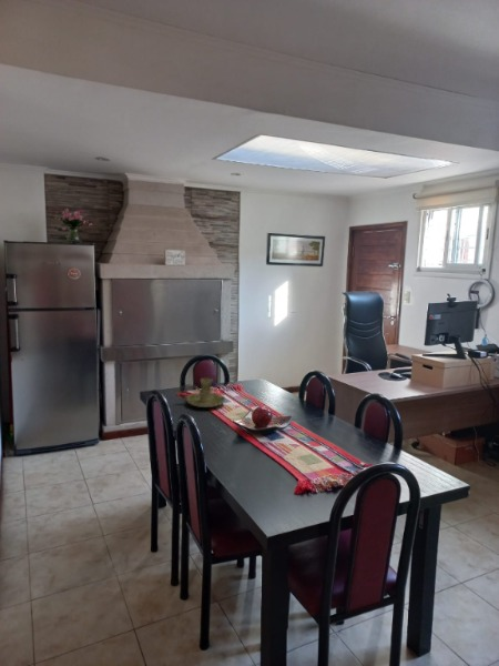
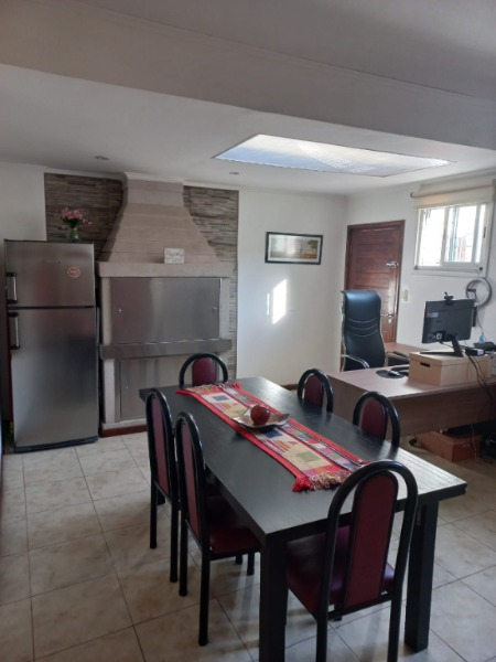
- candle holder (201, 392)
